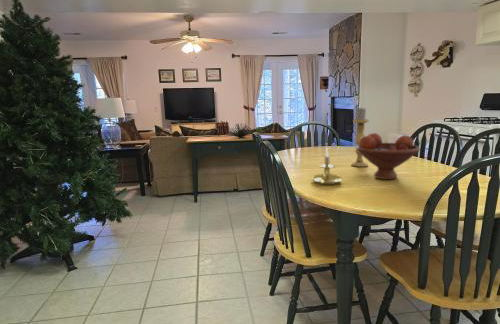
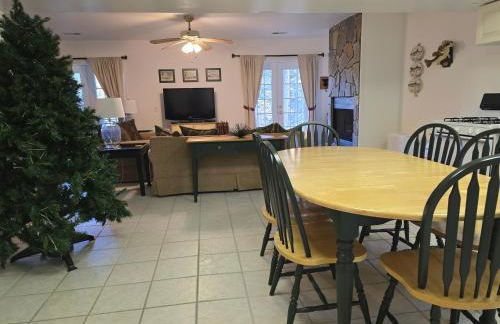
- candle holder (360, 136)
- candle holder (326, 164)
- fruit bowl (386, 156)
